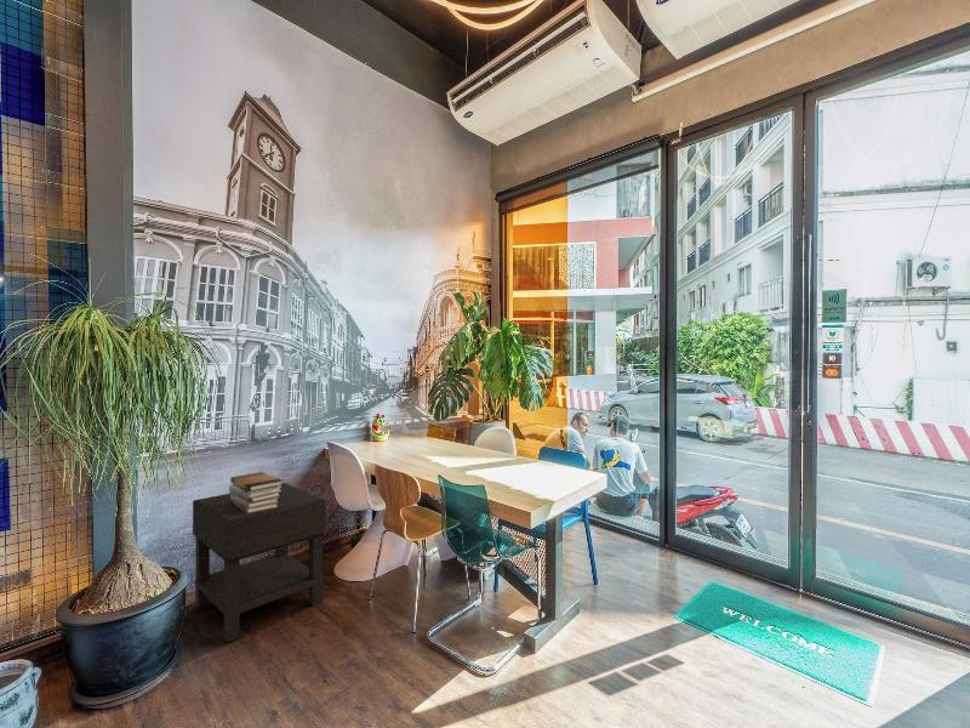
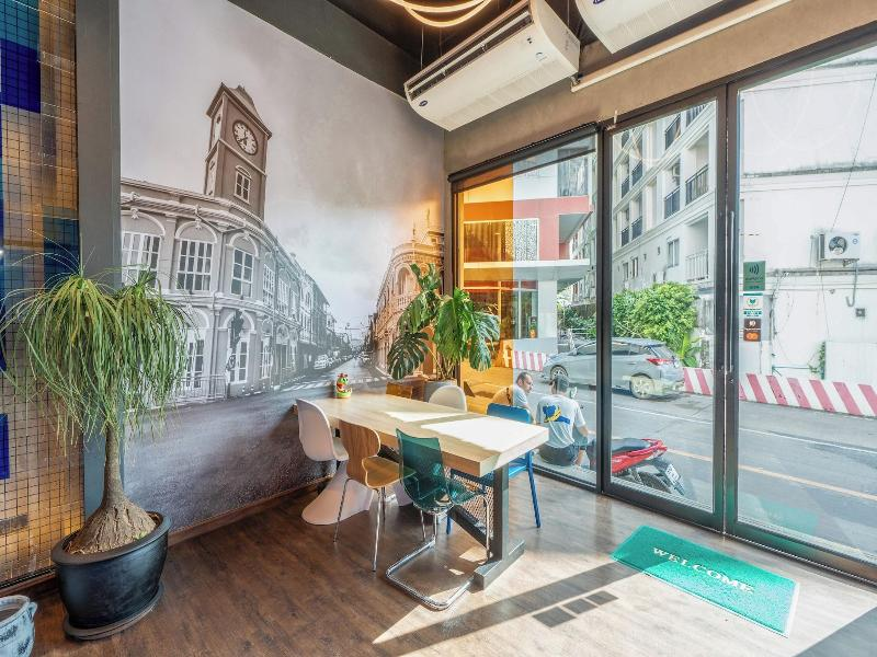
- nightstand (259, 551)
- book stack (255, 490)
